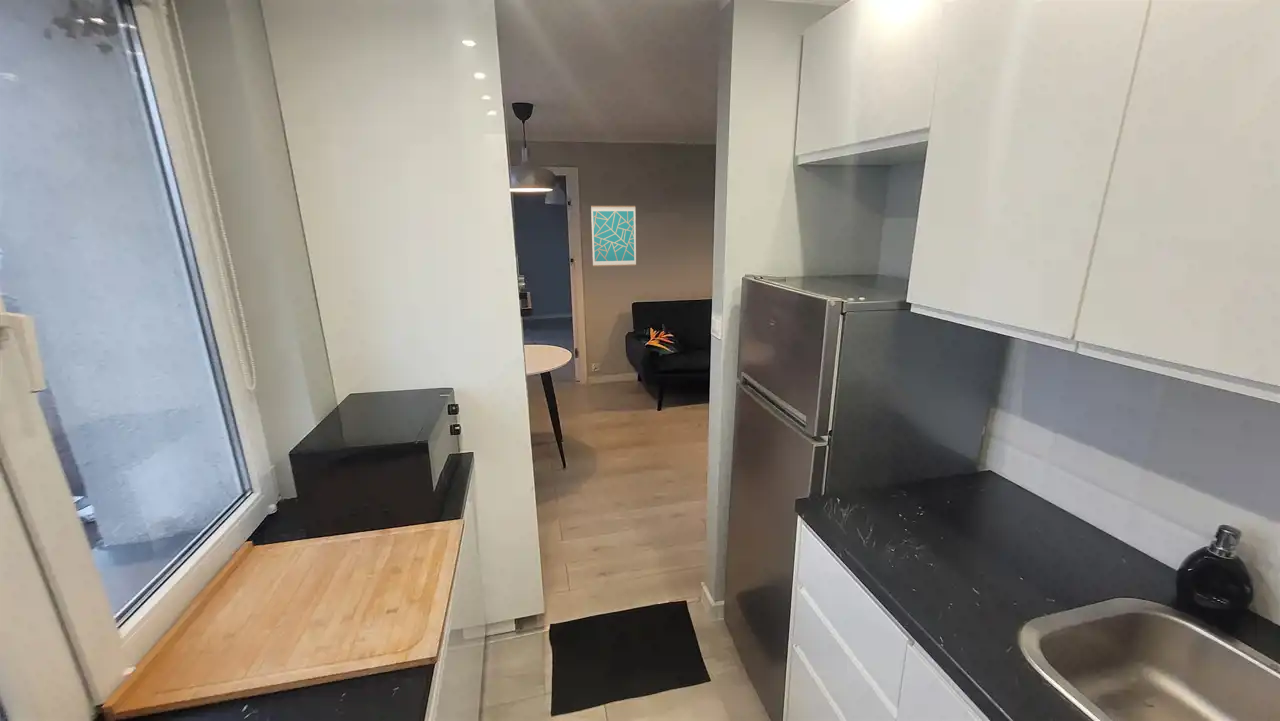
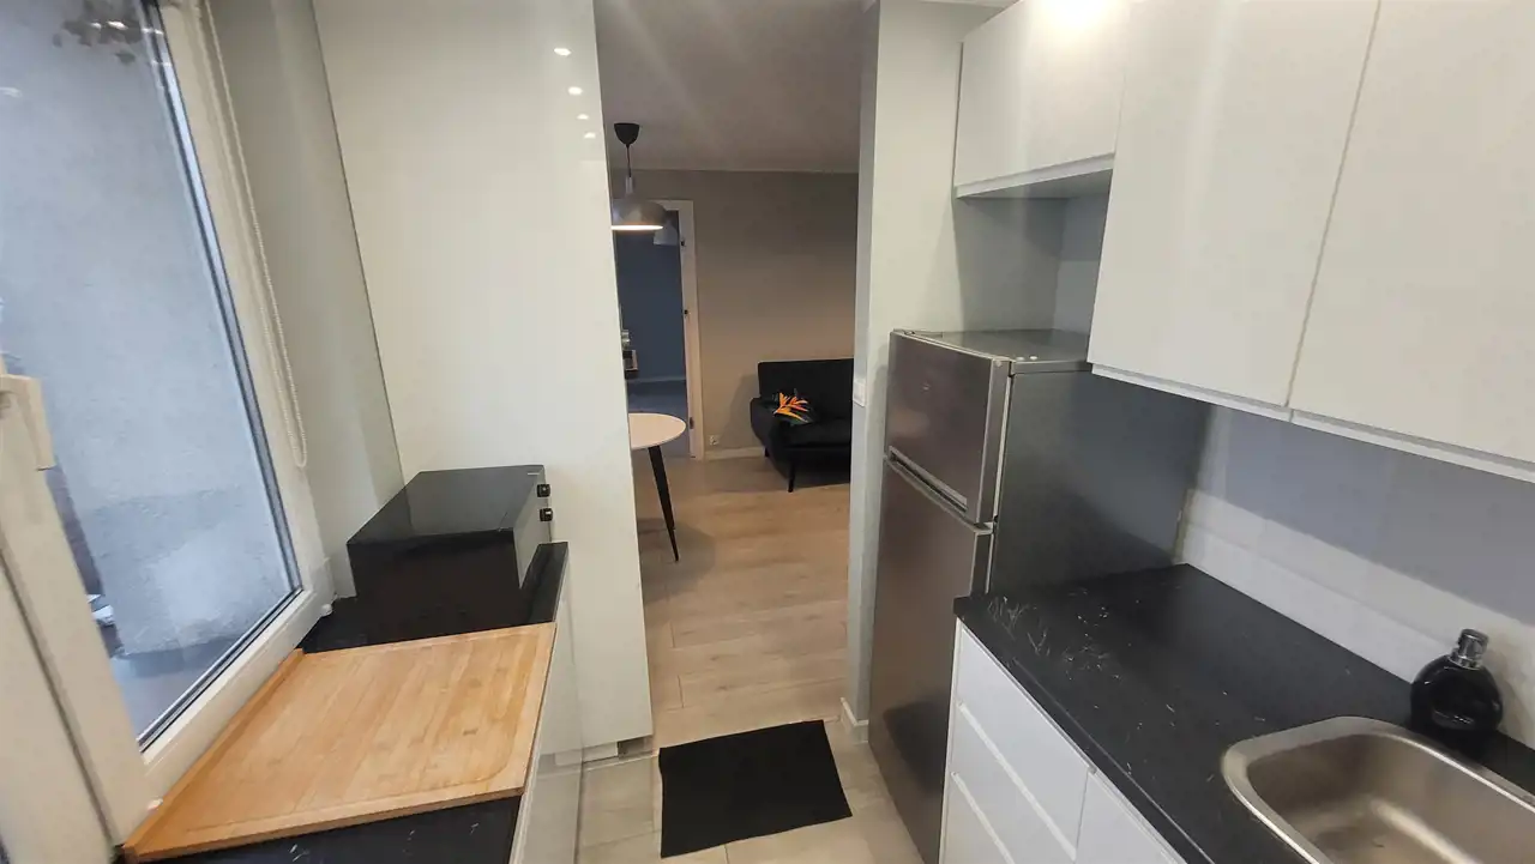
- wall art (614, 236)
